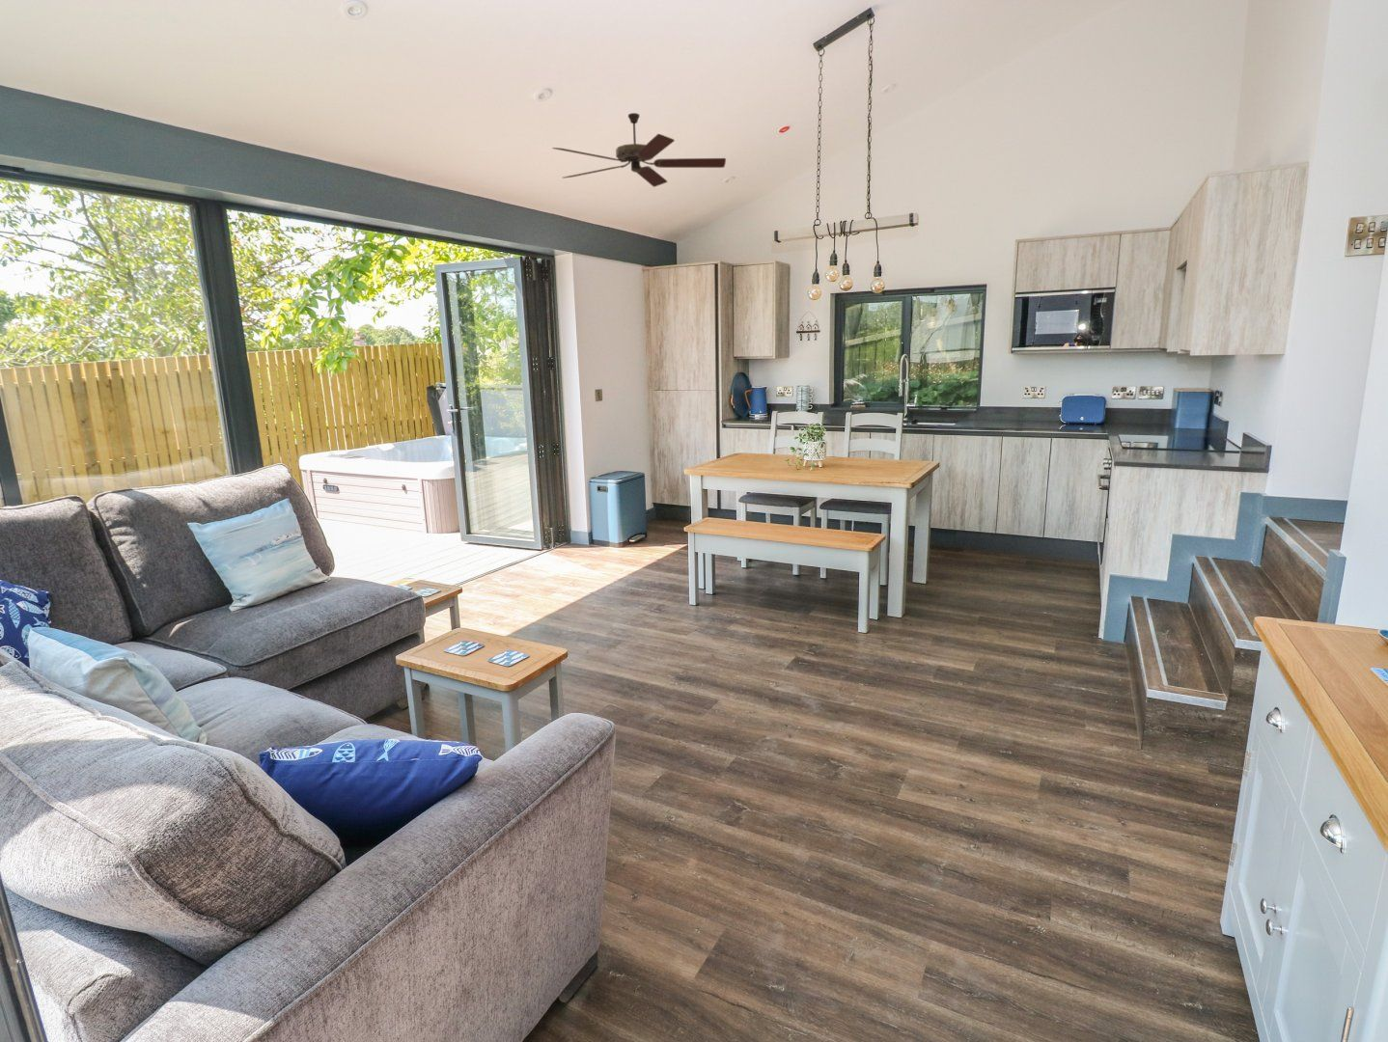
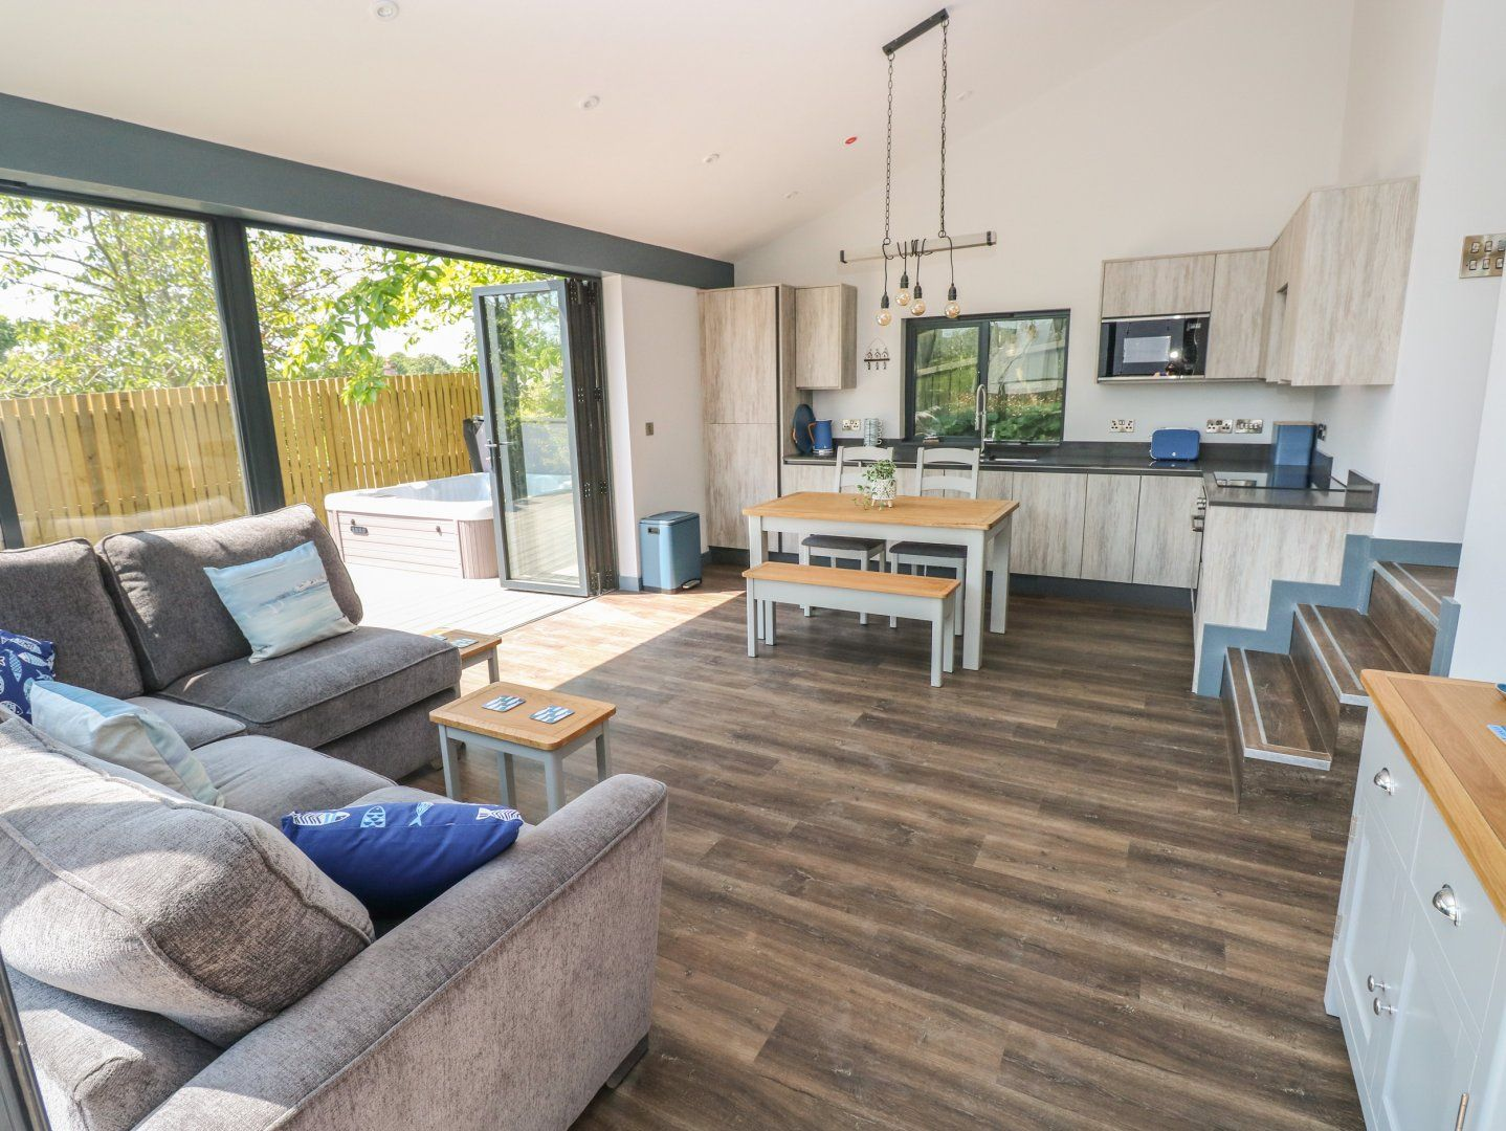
- ceiling fan (640, 143)
